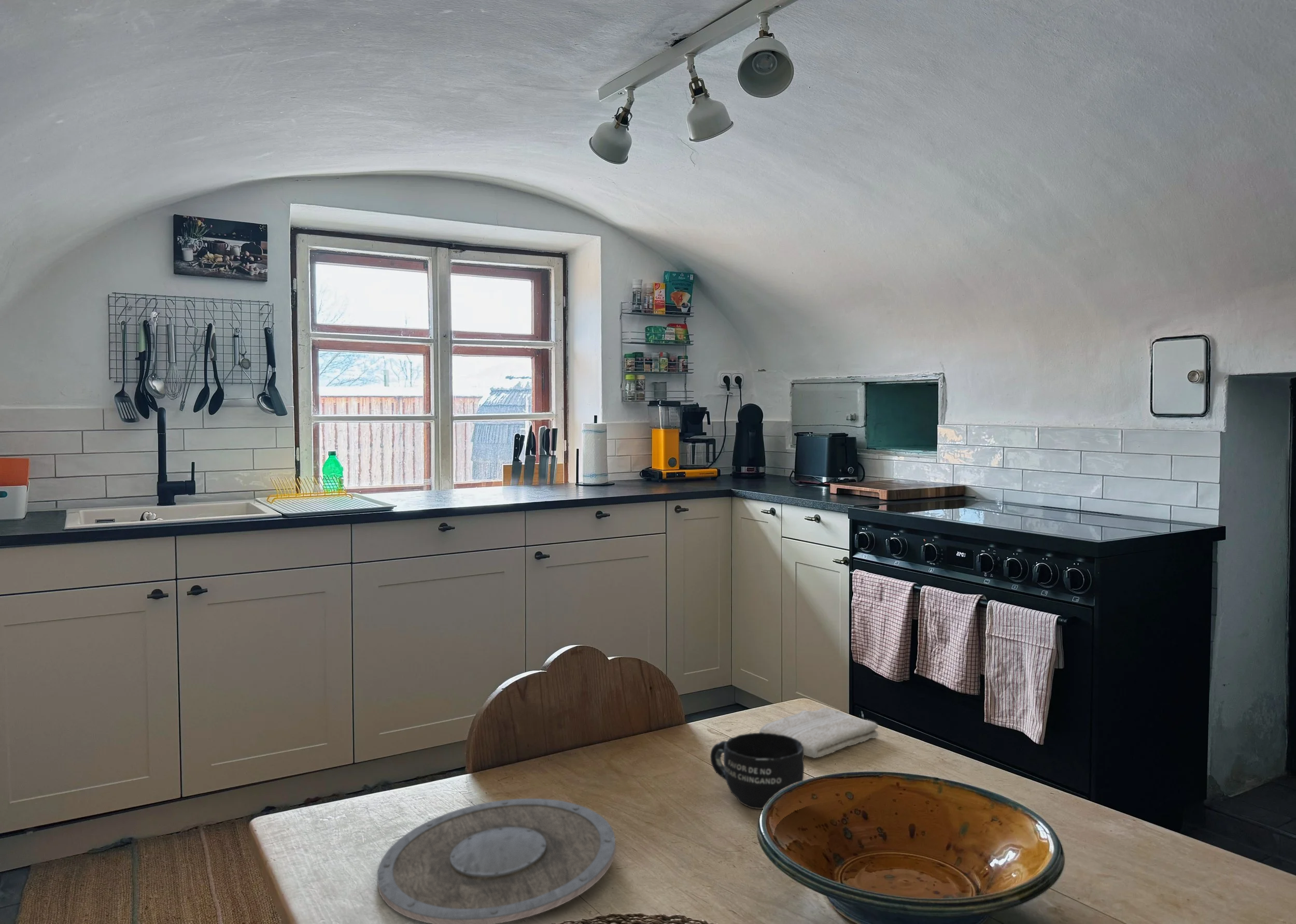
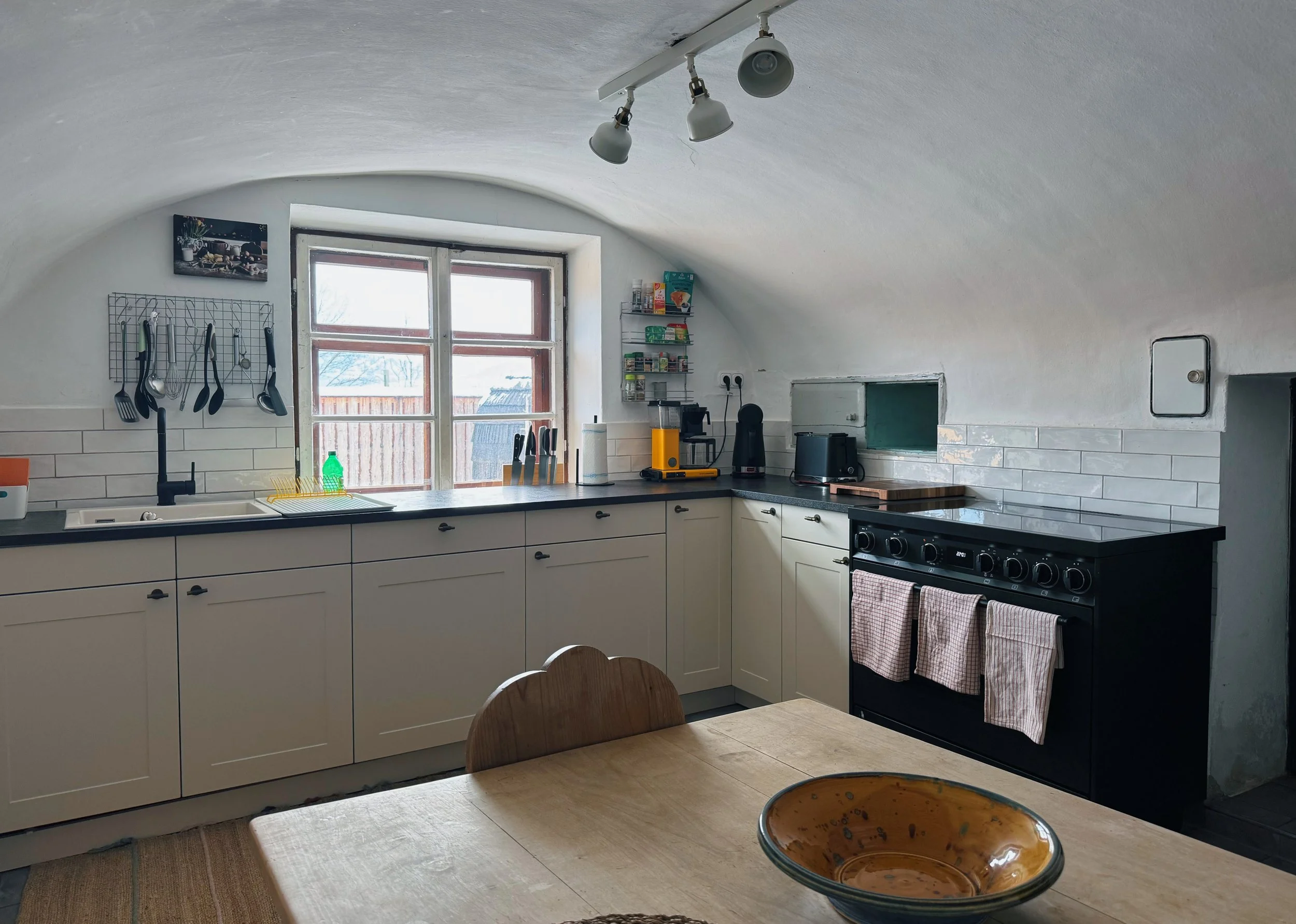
- washcloth (820, 730)
- mug (755, 768)
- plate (499, 853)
